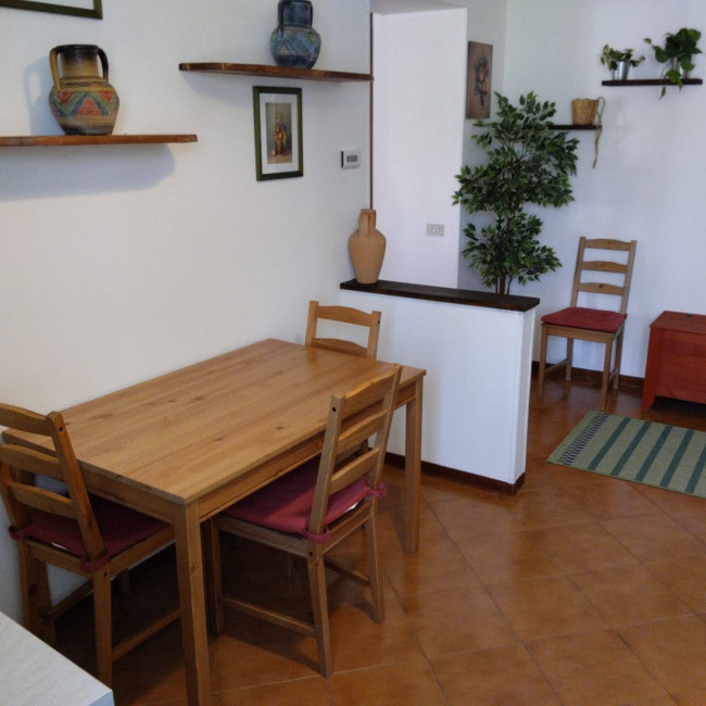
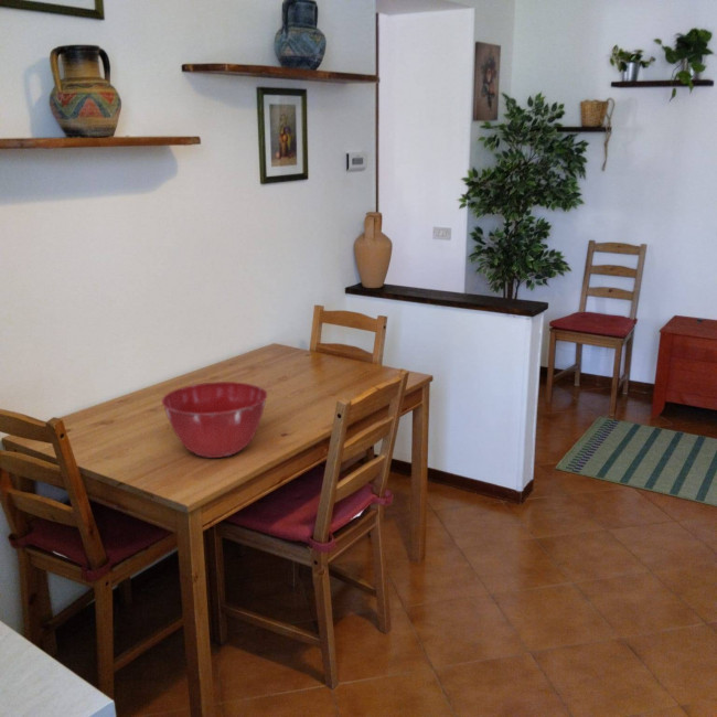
+ mixing bowl (216, 421)
